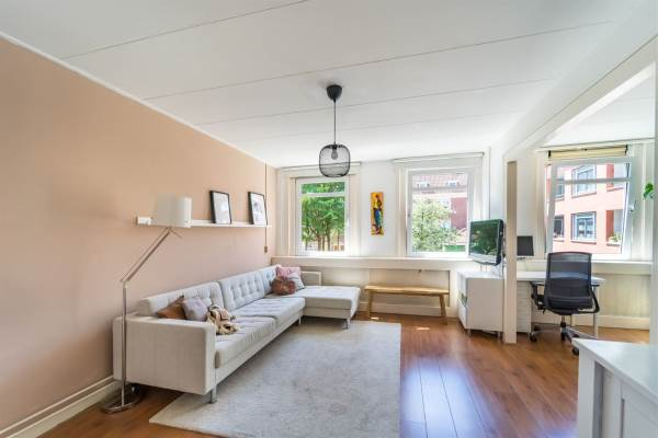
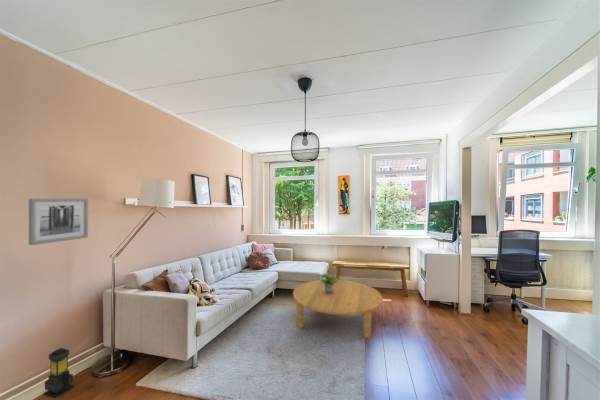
+ potted plant (328, 282)
+ lantern (60, 370)
+ wall art (61, 219)
+ coffee table (336, 306)
